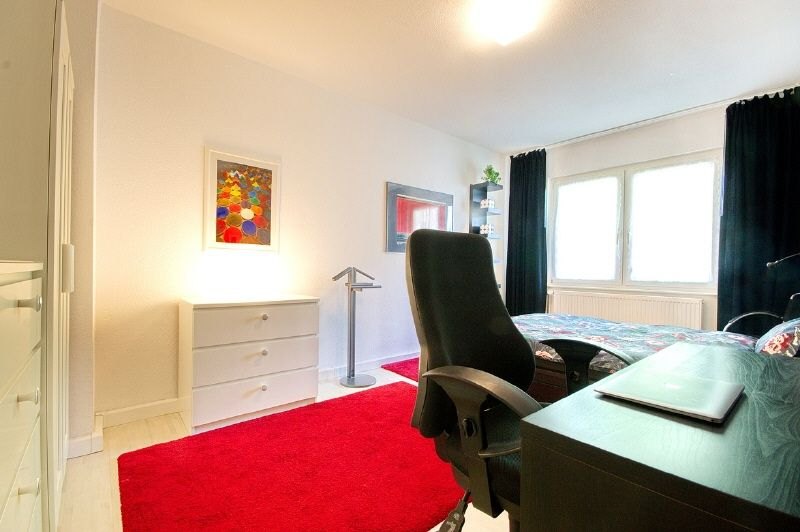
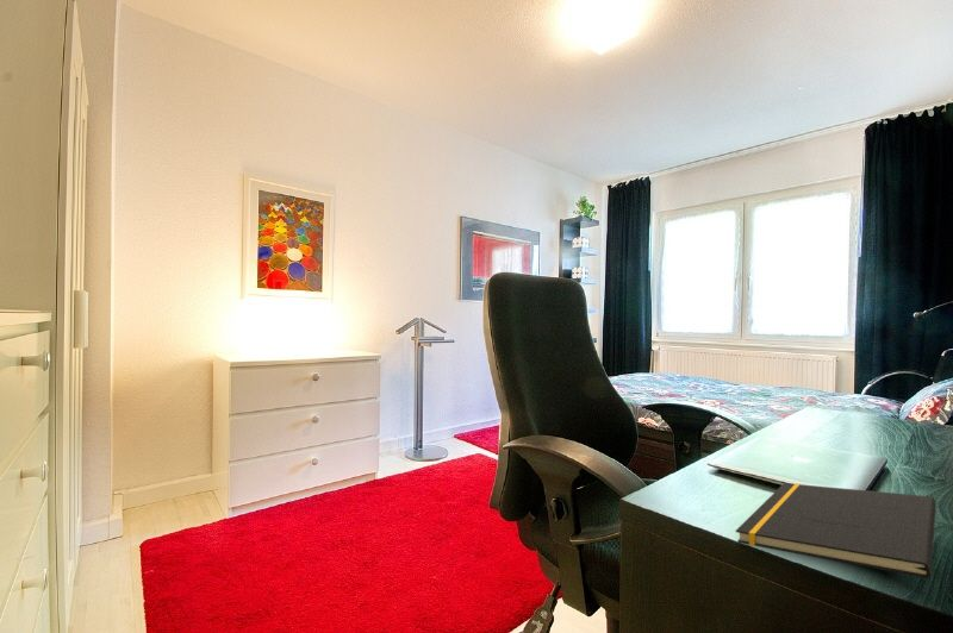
+ notepad (839, 519)
